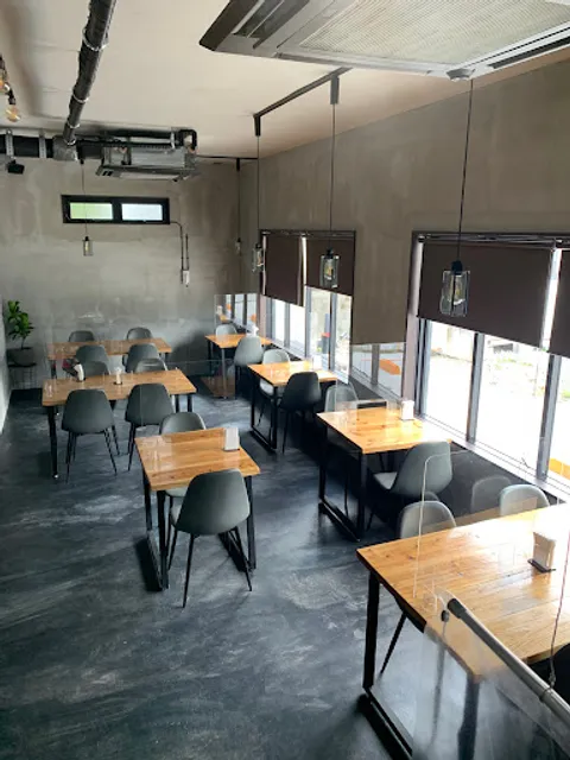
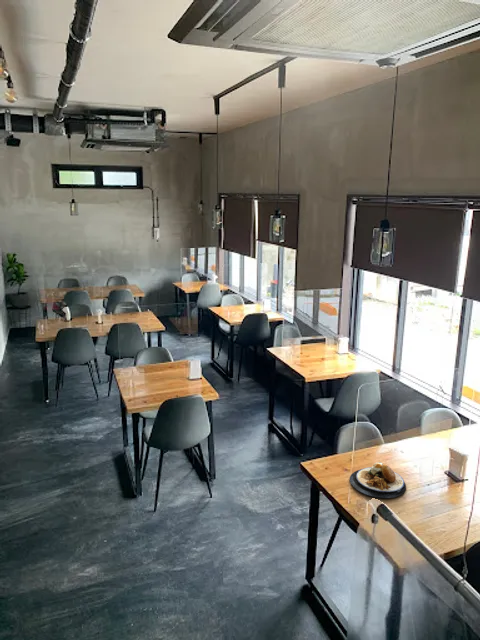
+ plate (378, 475)
